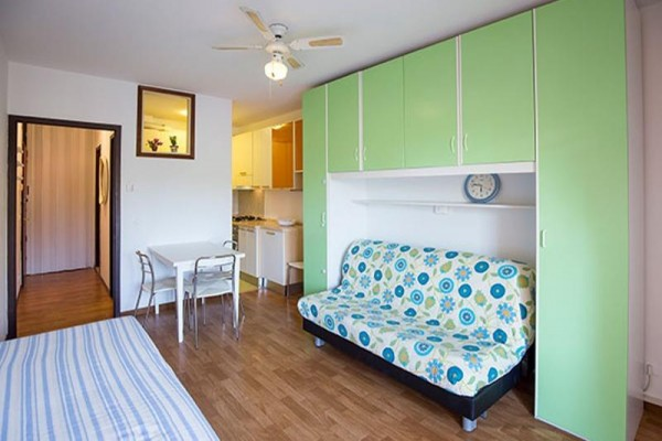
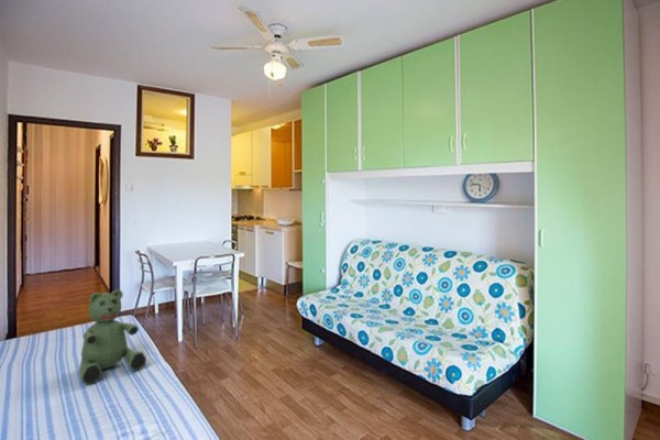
+ teddy bear (107, 330)
